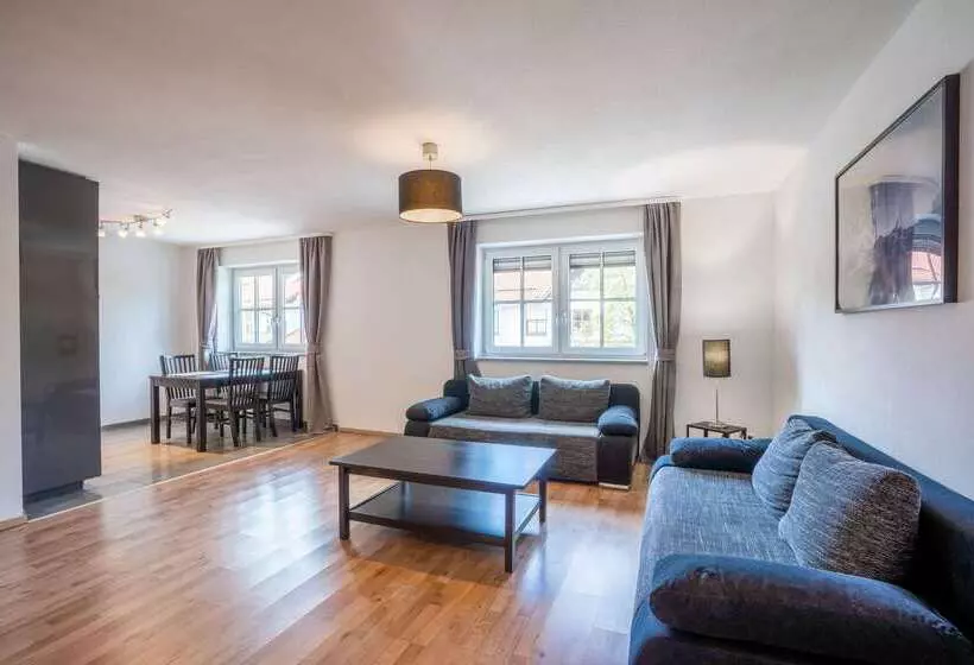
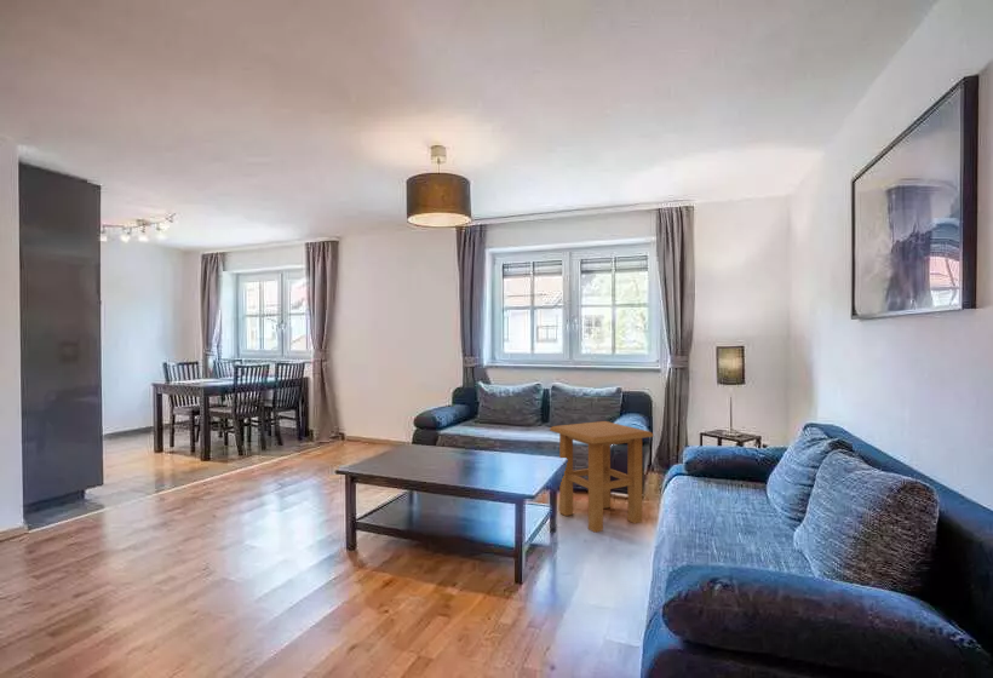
+ side table (599, 472)
